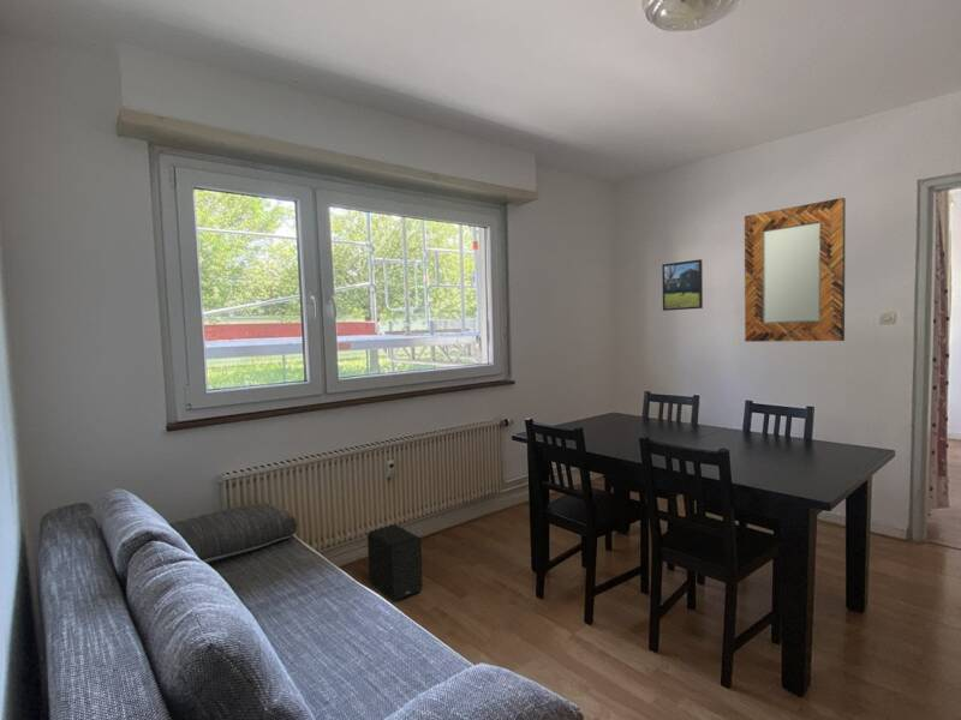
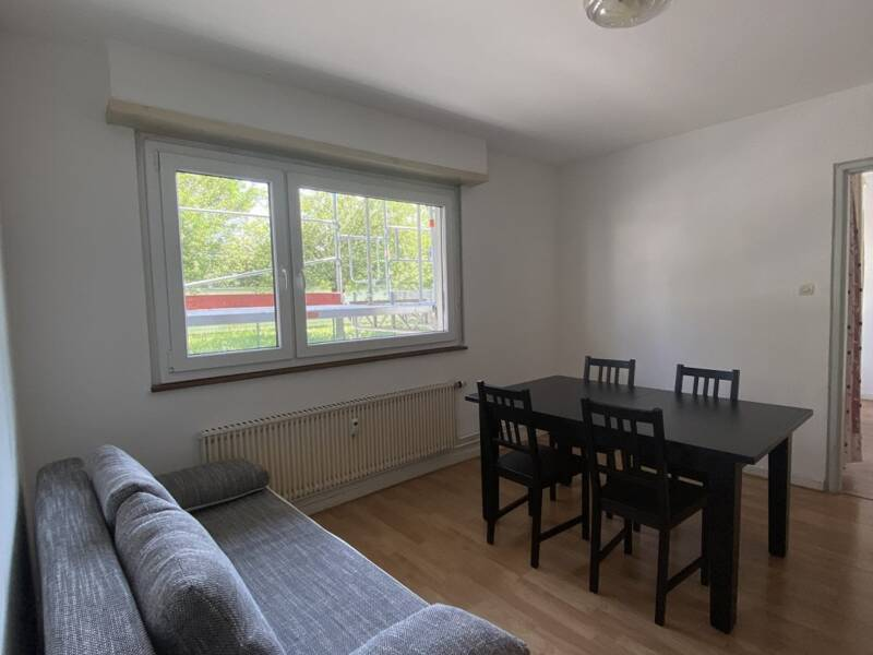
- home mirror (790, 275)
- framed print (681, 286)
- speaker (393, 560)
